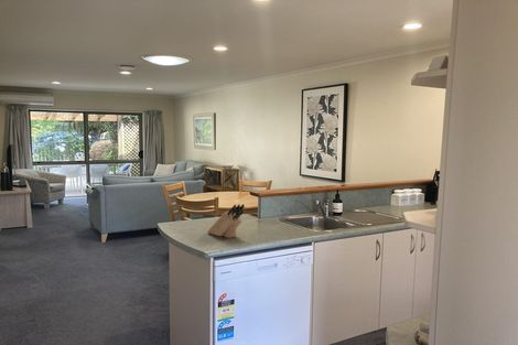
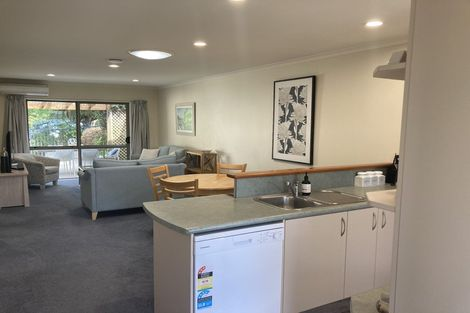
- knife block (226, 218)
